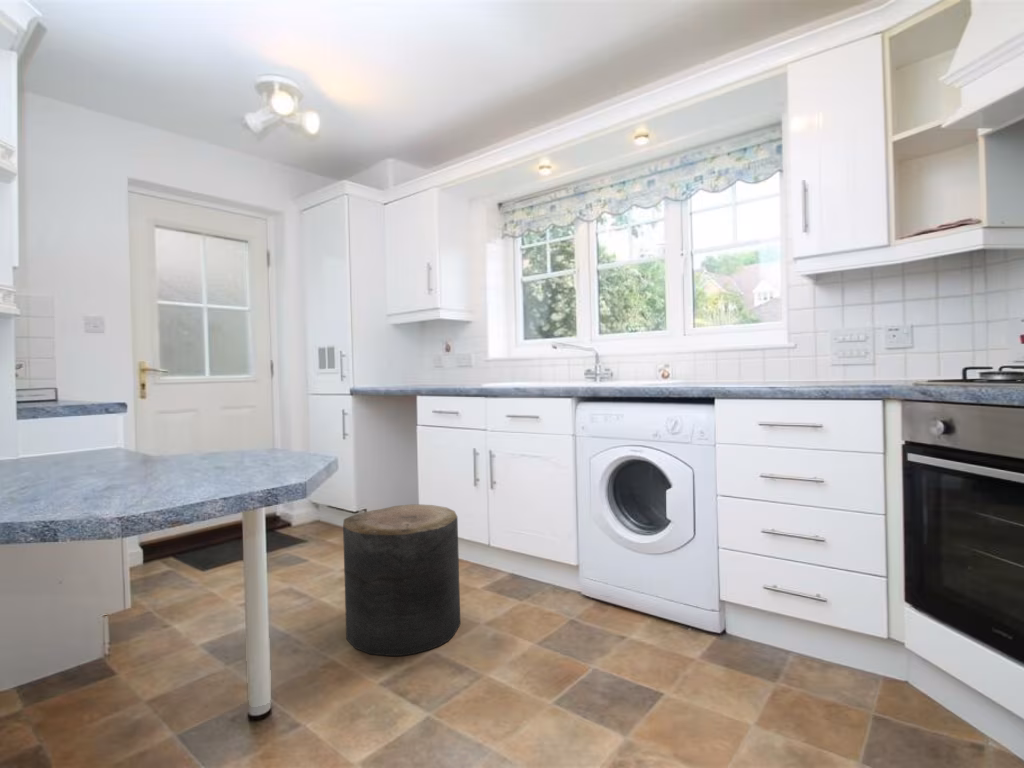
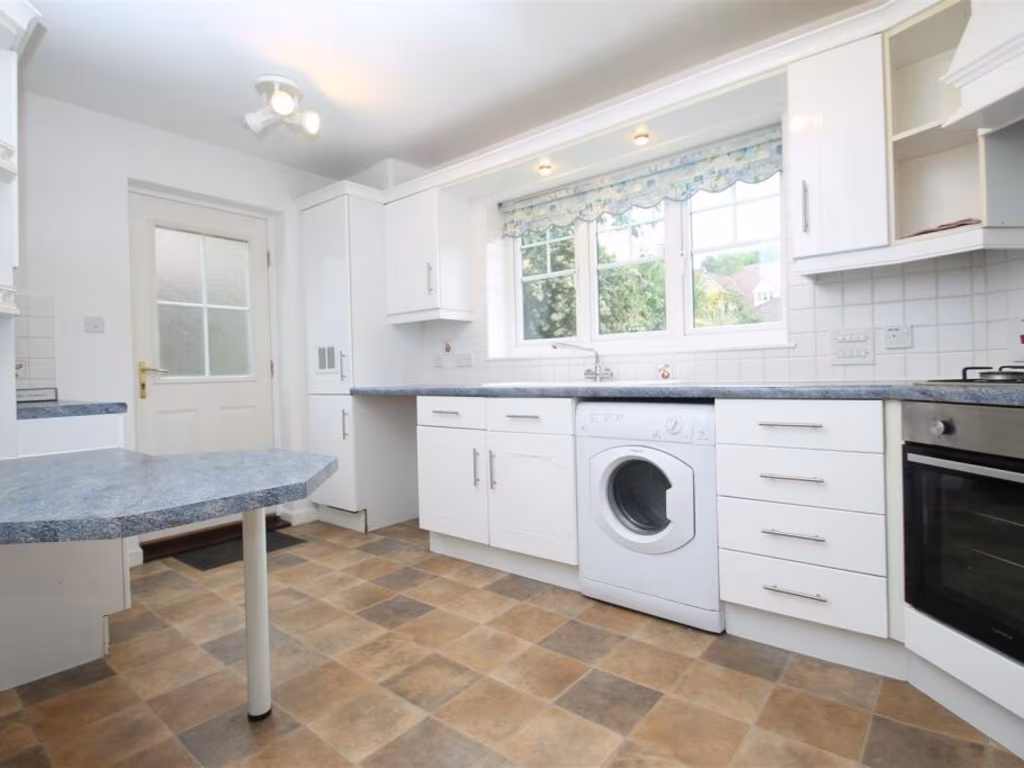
- stool (402, 572)
